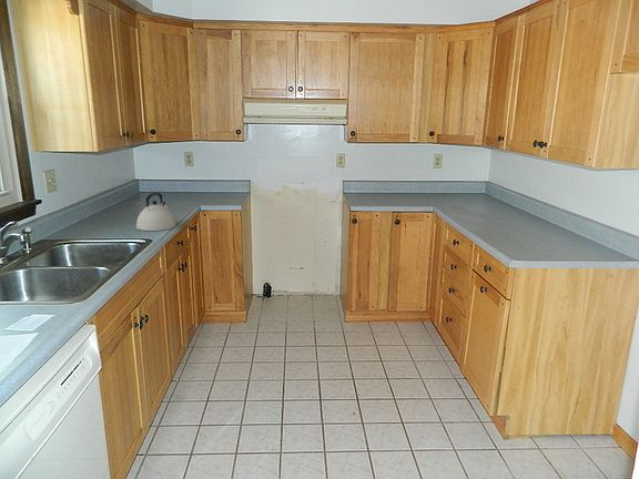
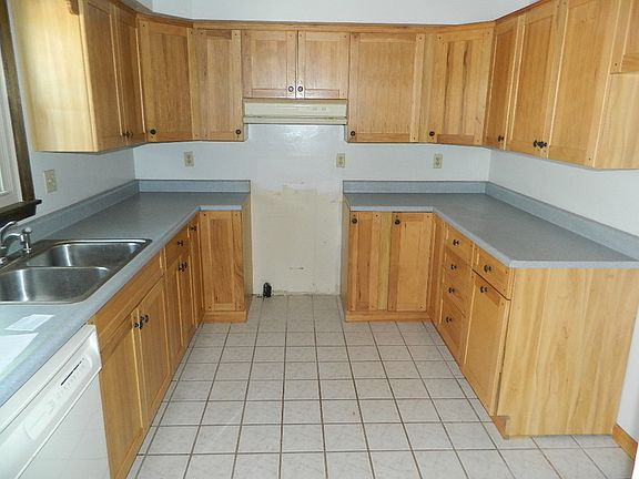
- kettle (155, 210)
